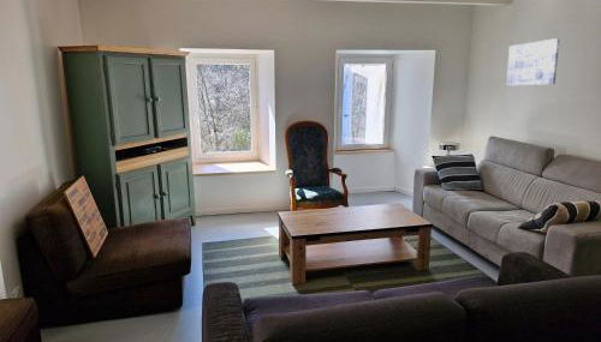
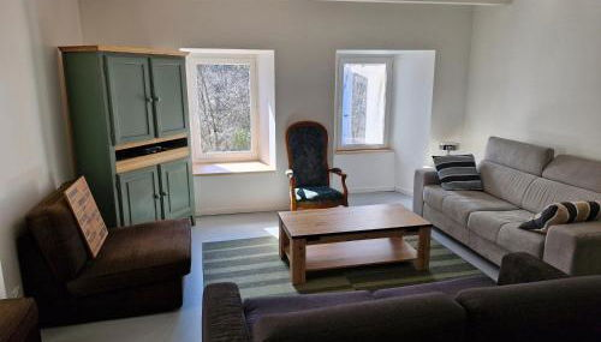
- wall art (530, 64)
